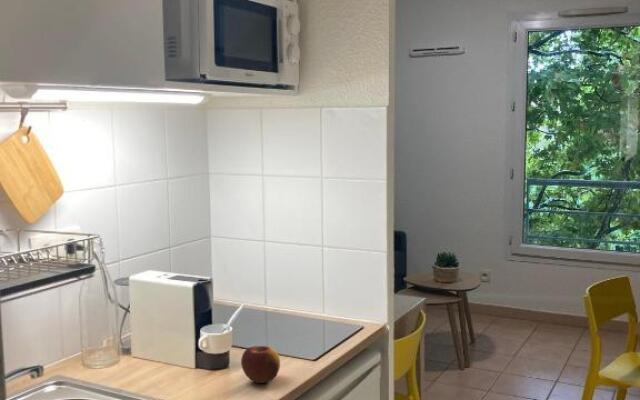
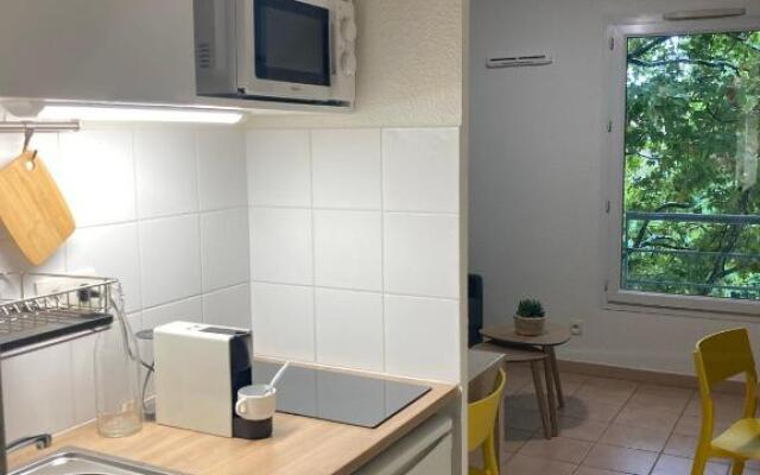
- apple (261, 364)
